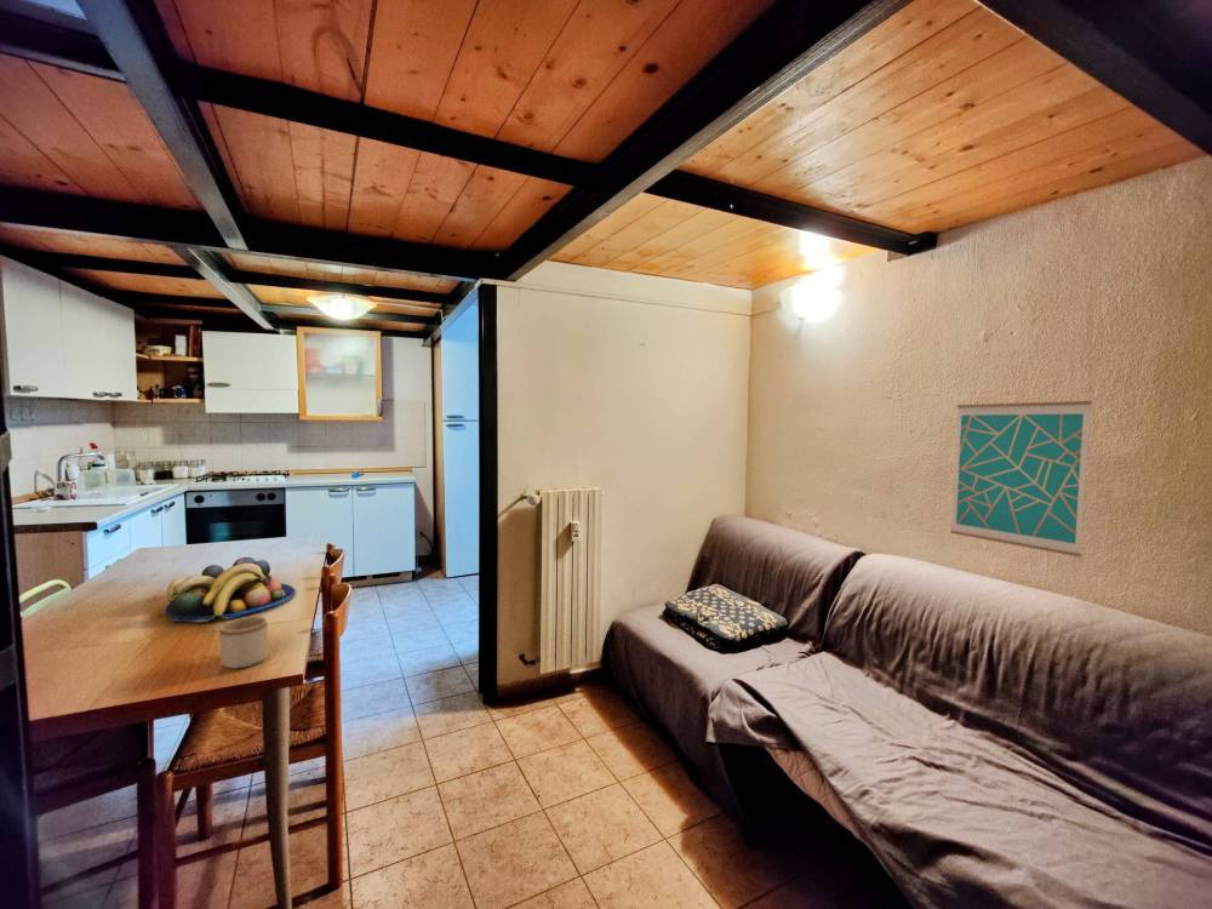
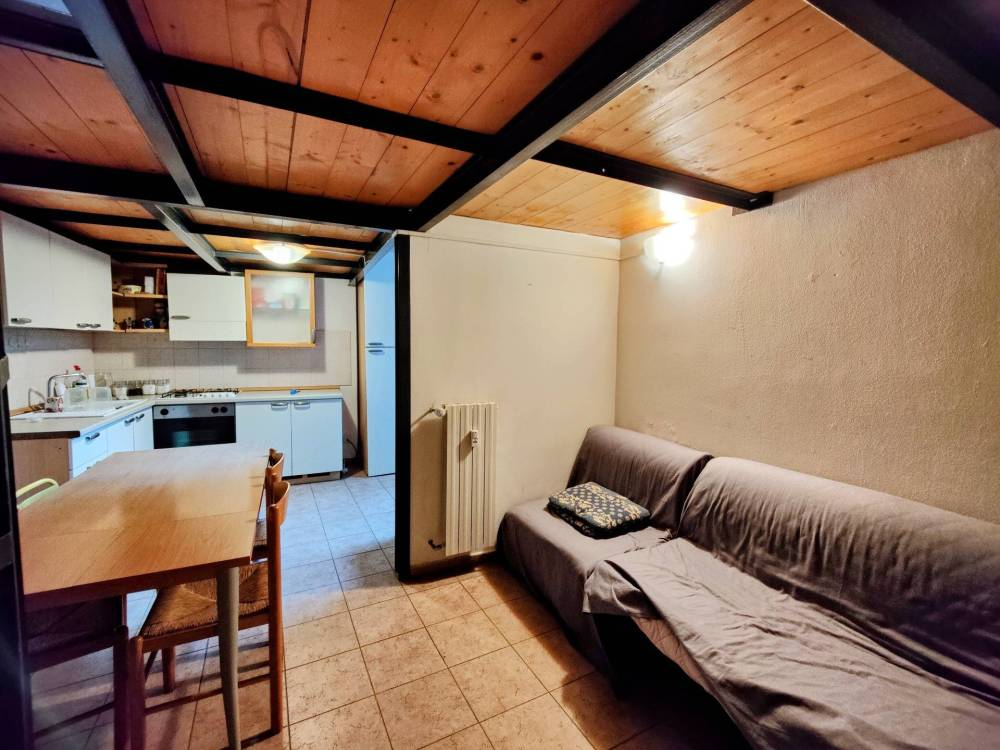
- fruit bowl (234, 582)
- mug (245, 640)
- wall art (1013, 474)
